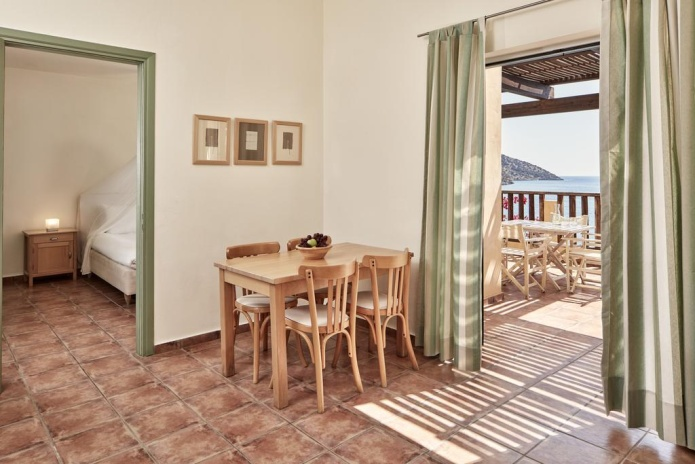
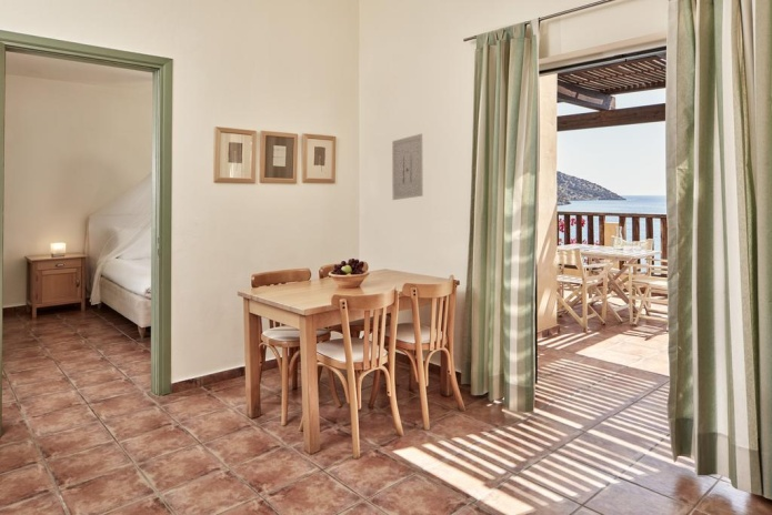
+ wall art (407, 168)
